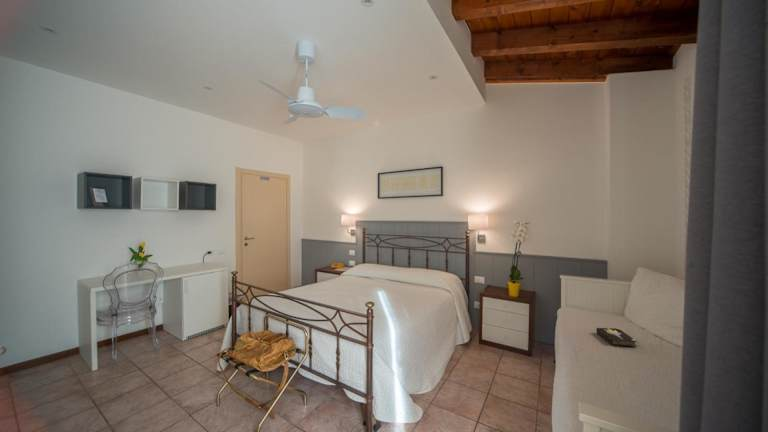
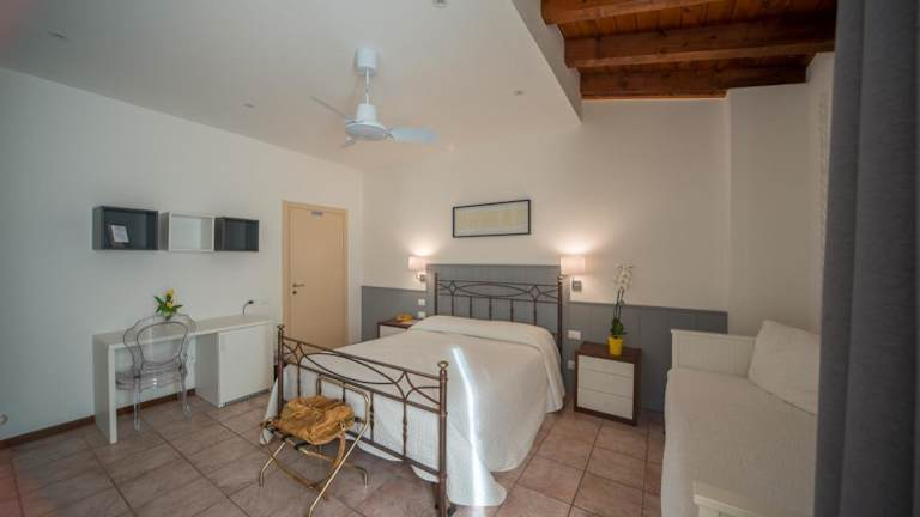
- hardback book (615, 336)
